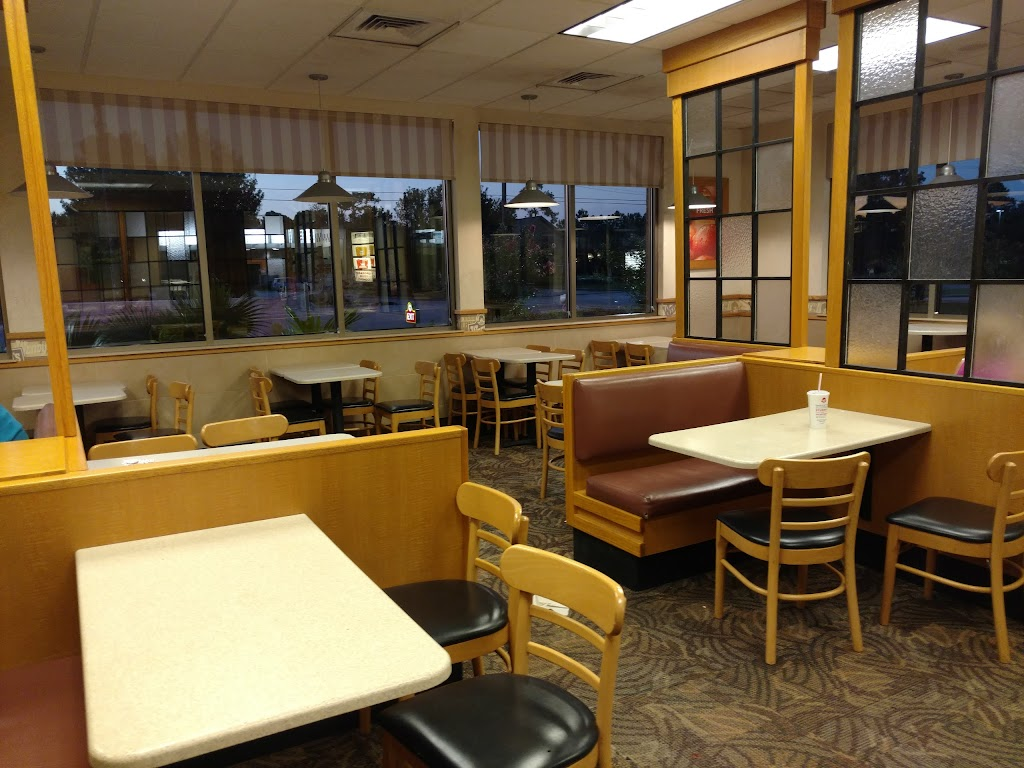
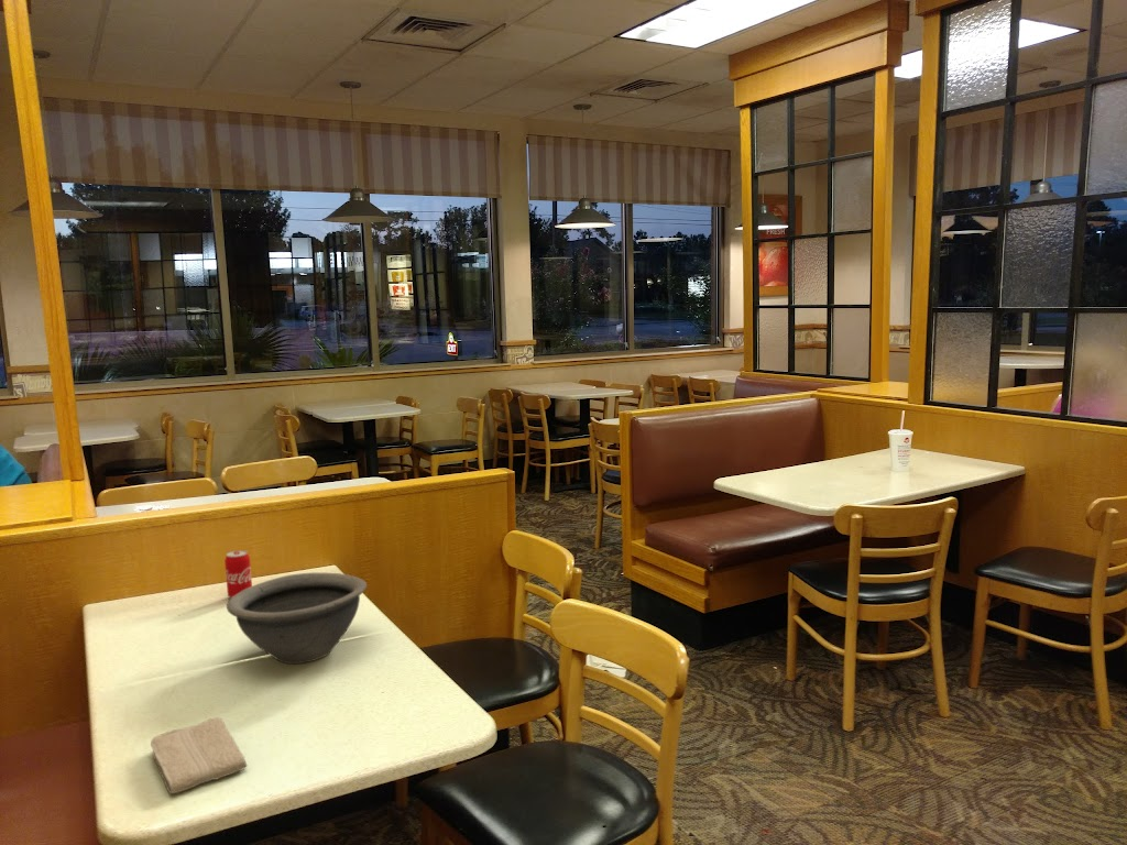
+ bowl (299, 619)
+ washcloth (196, 751)
+ beverage can (238, 574)
